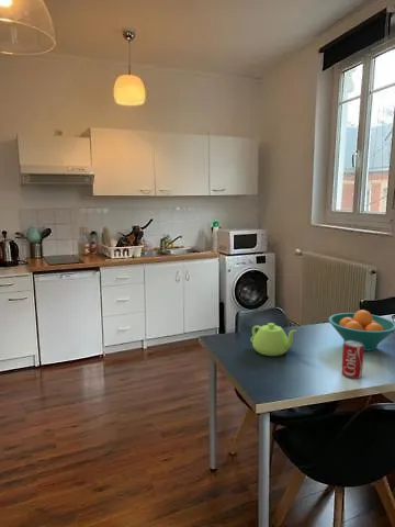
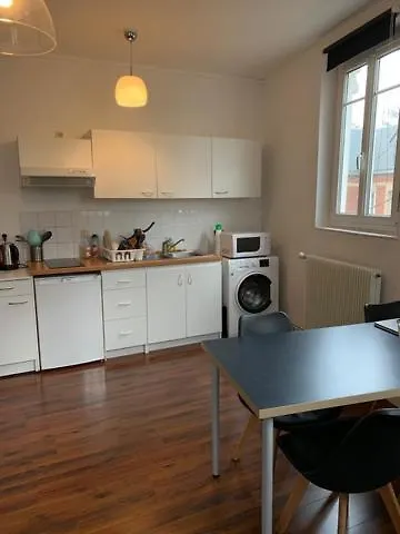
- teapot (272, 337)
- beverage can (352, 359)
- fruit bowl (361, 328)
